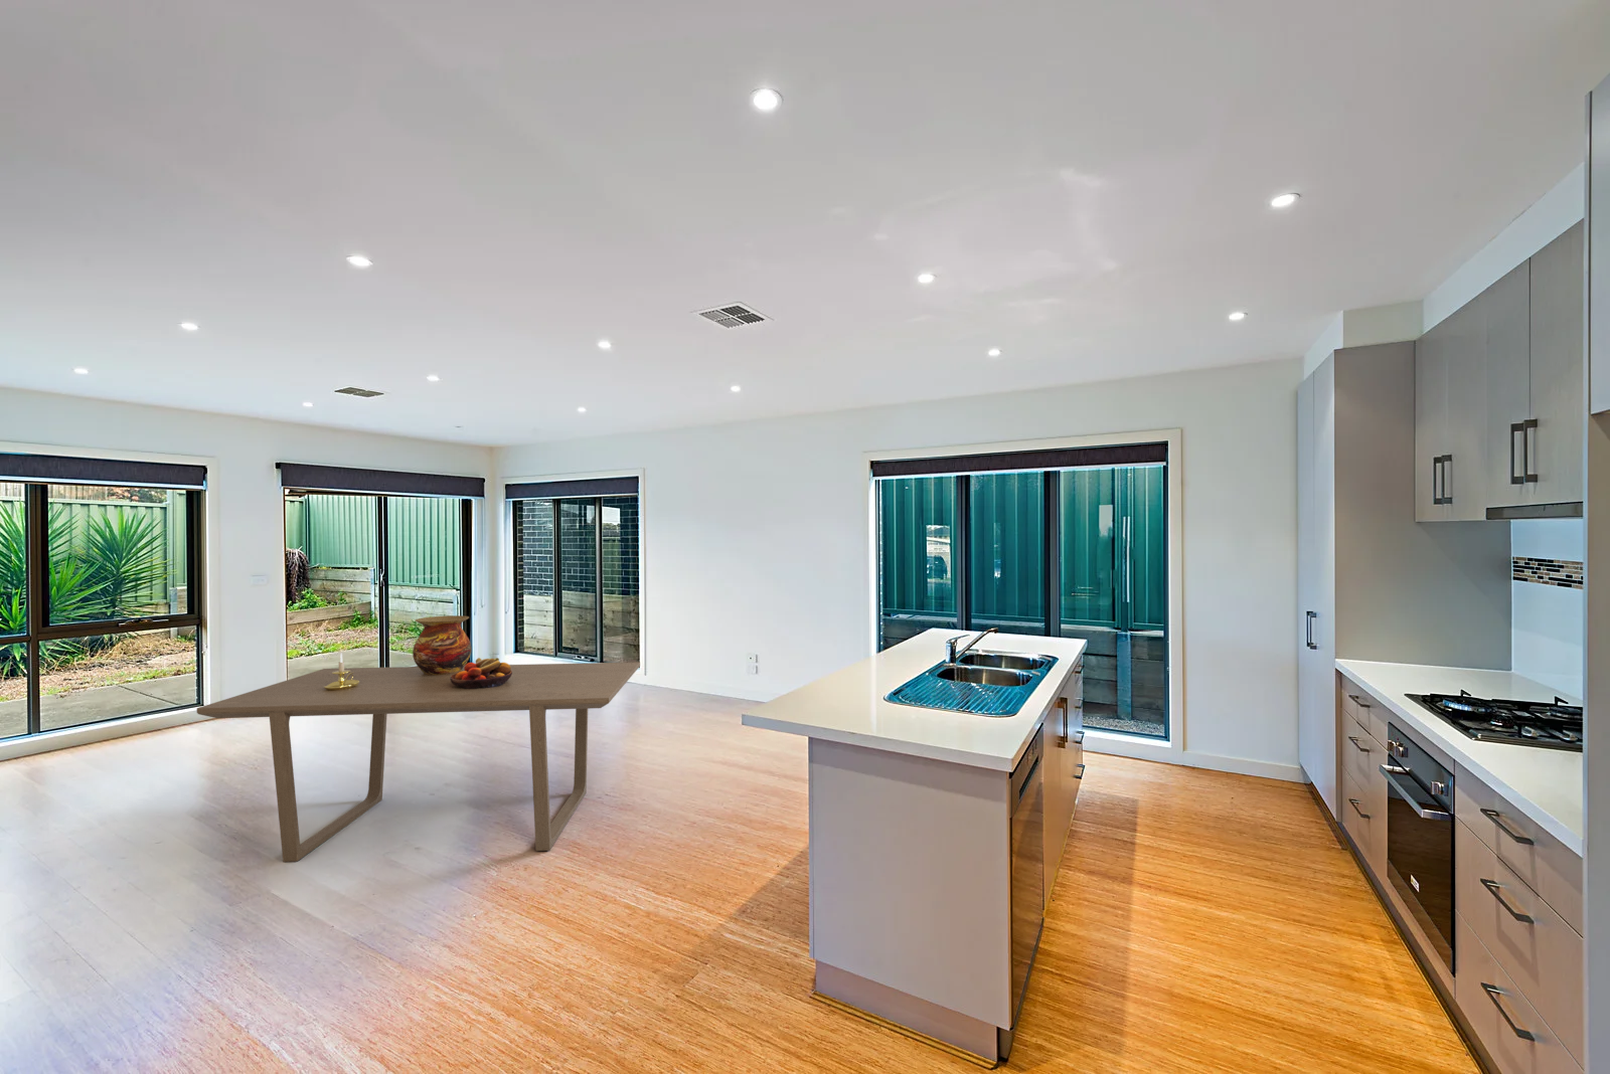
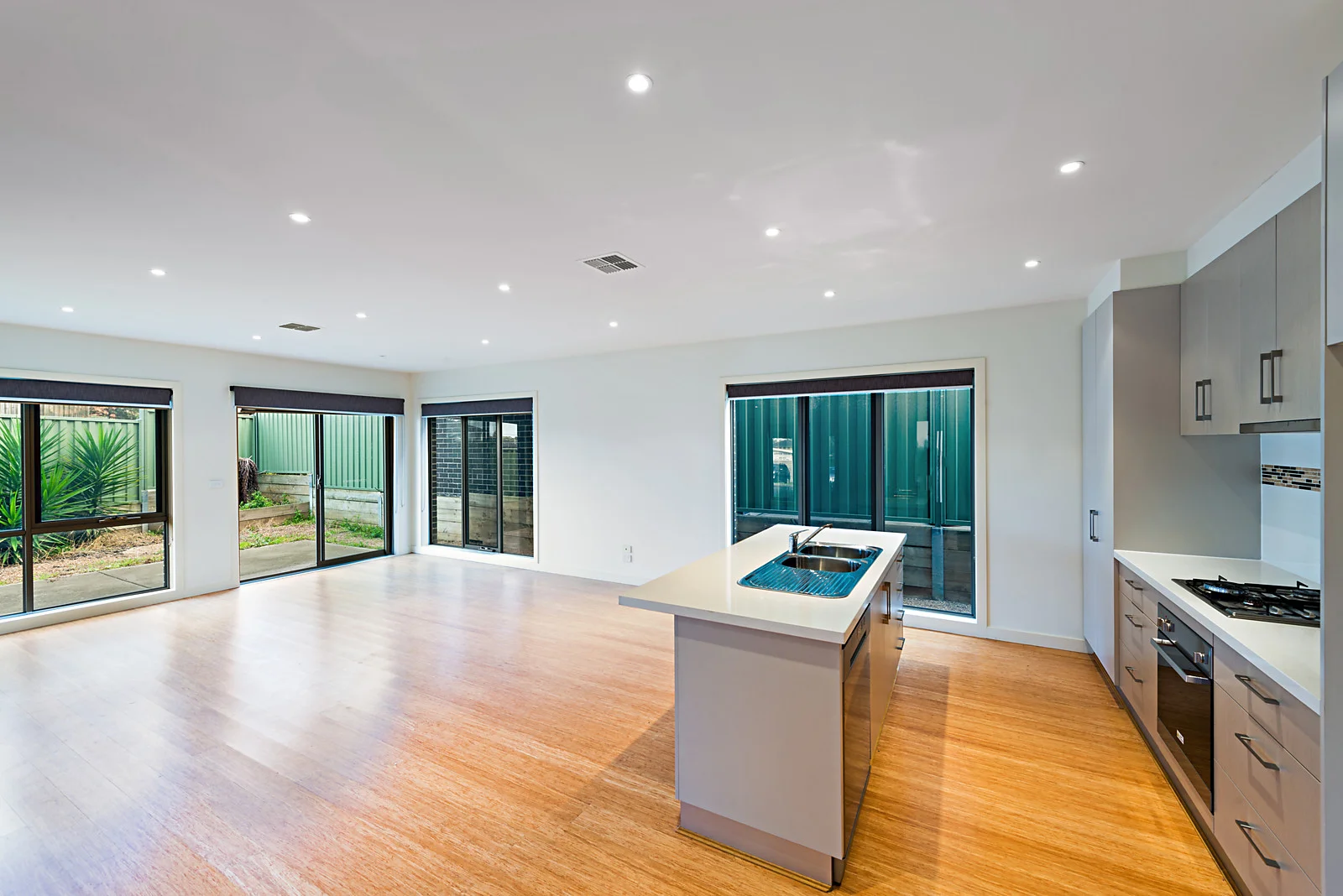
- fruit bowl (481, 671)
- candle holder (342, 669)
- dining table (452, 711)
- vase (441, 645)
